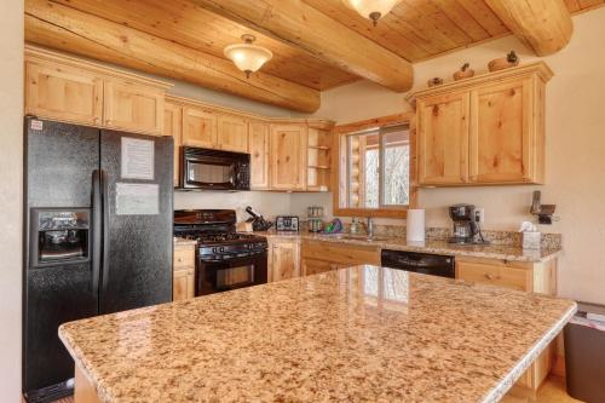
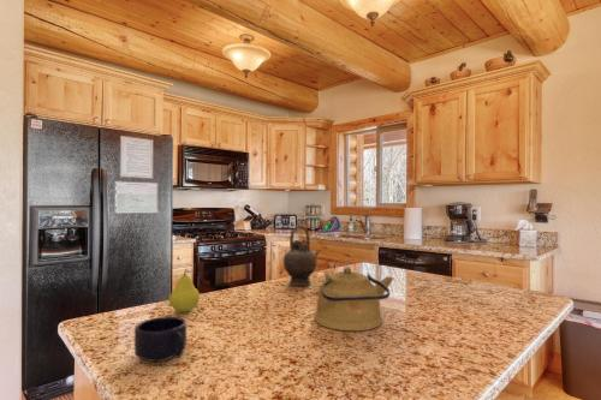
+ teapot (303, 253)
+ fruit (184, 289)
+ mug (163, 341)
+ kettle (355, 292)
